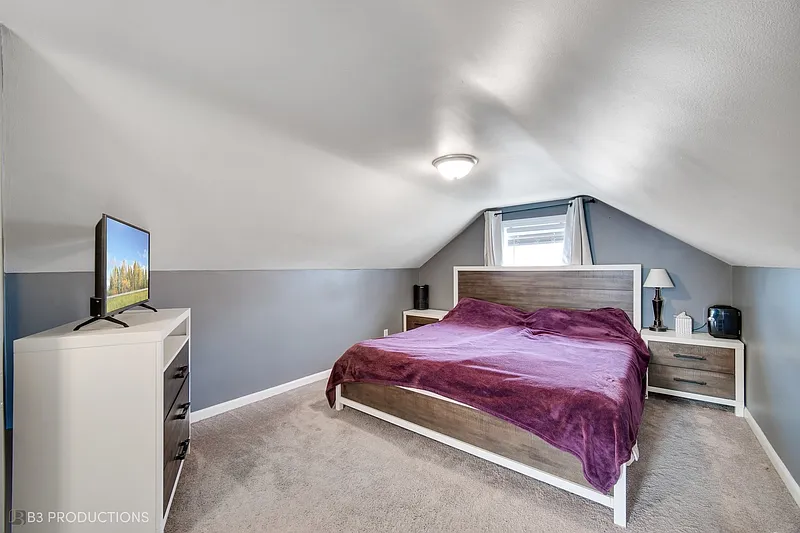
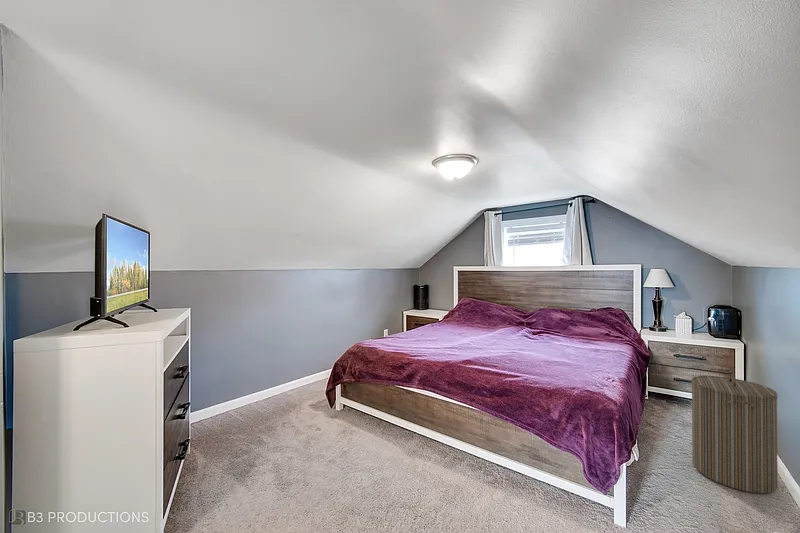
+ laundry hamper (731, 422)
